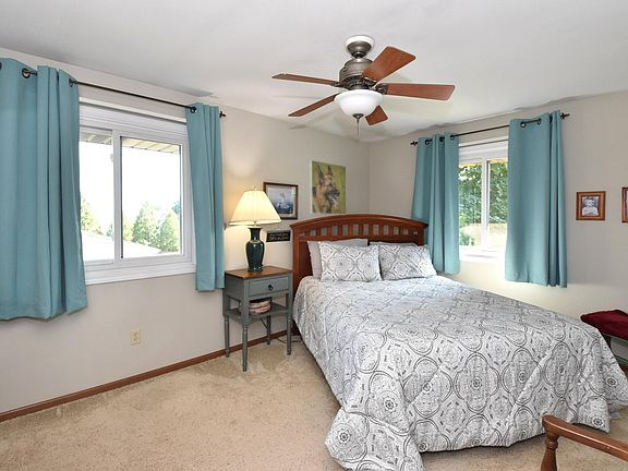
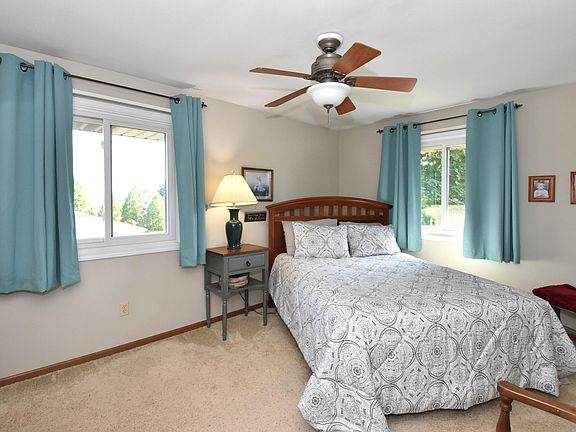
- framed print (328, 189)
